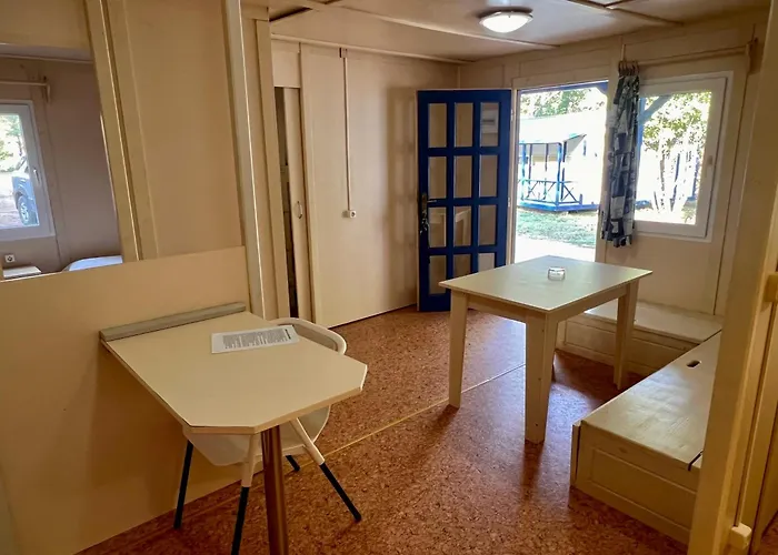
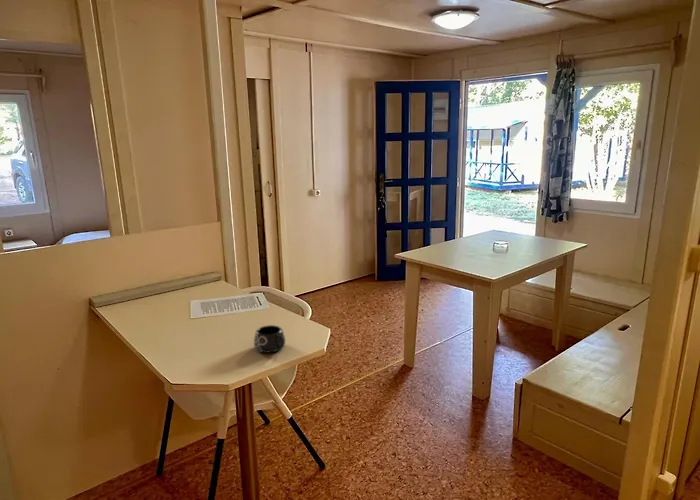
+ mug (271, 339)
